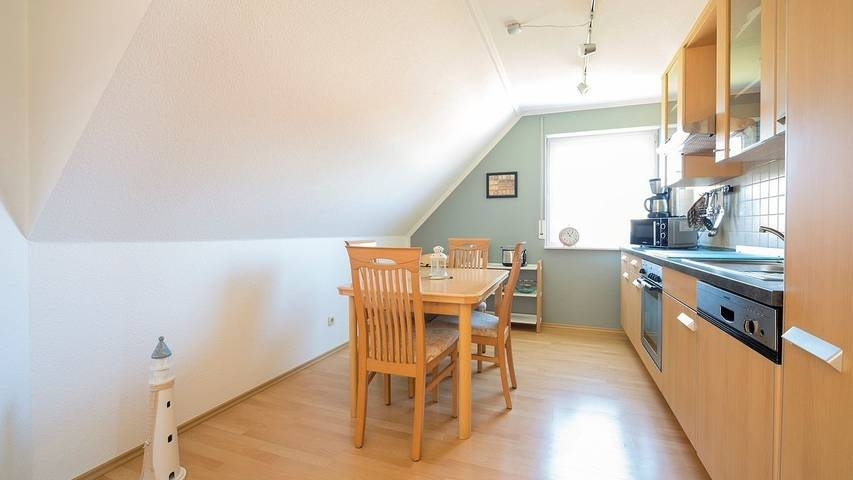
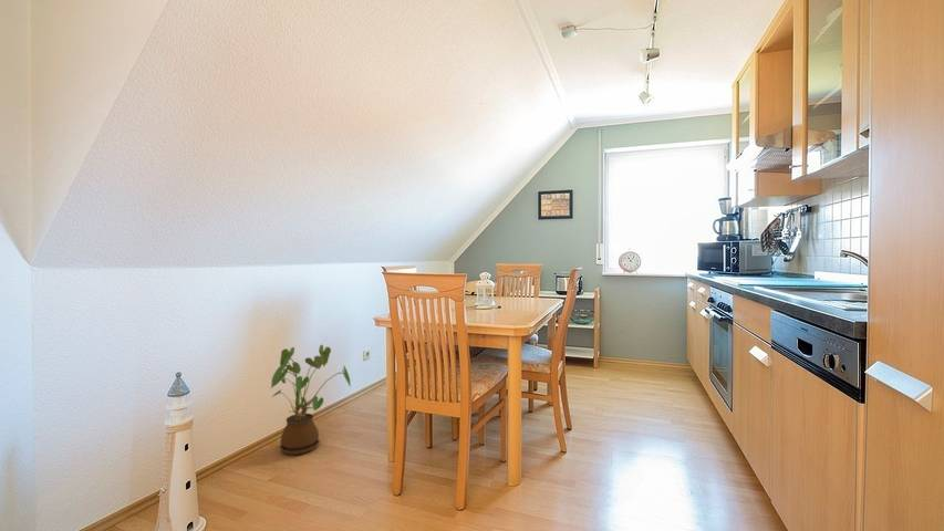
+ house plant (305, 399)
